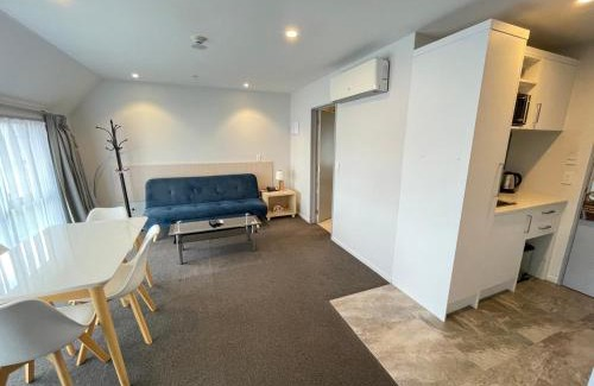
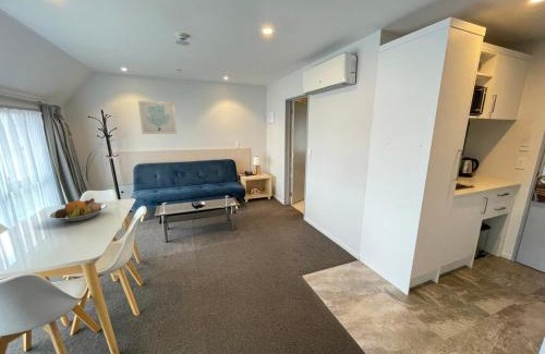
+ fruit bowl (78, 208)
+ wall art (158, 118)
